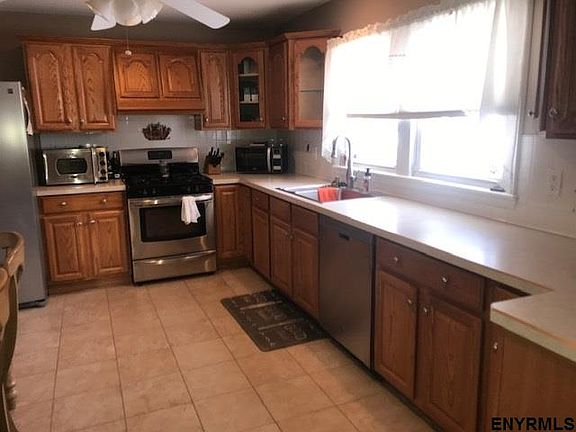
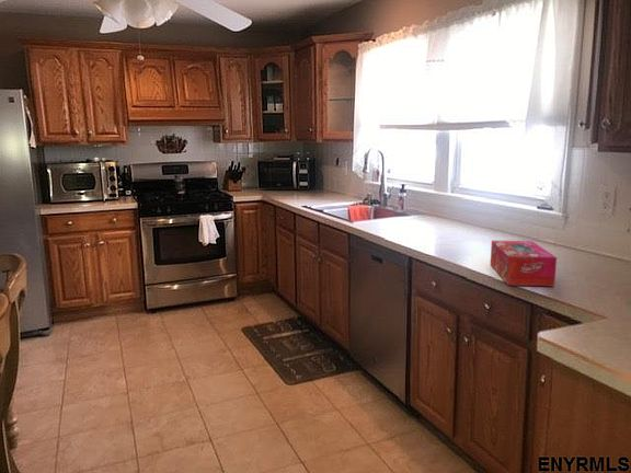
+ tissue box (520, 261)
